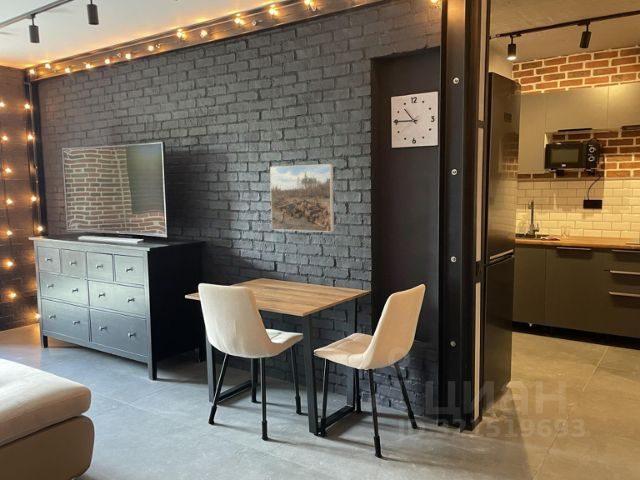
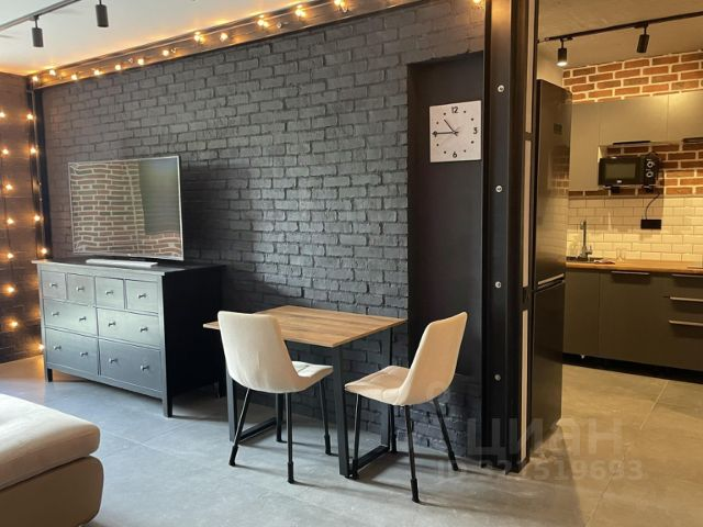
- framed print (301, 198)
